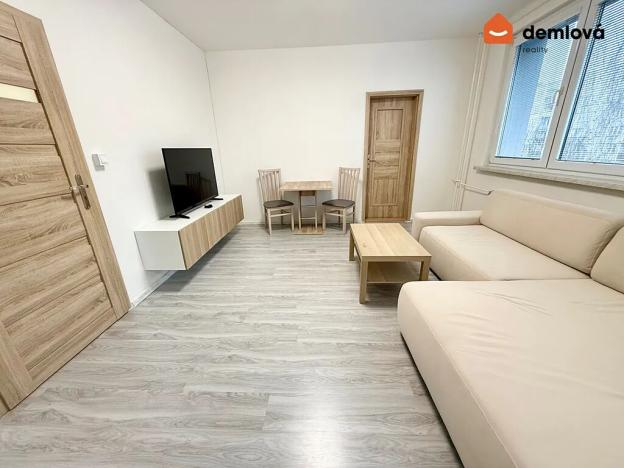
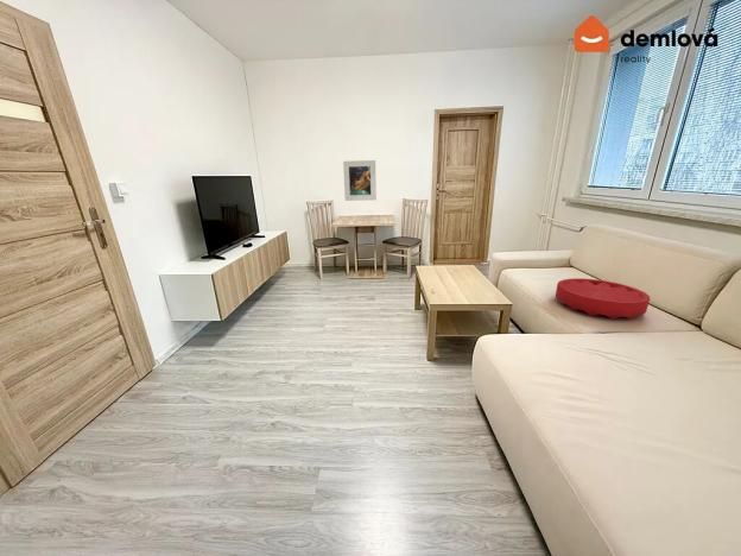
+ cushion (597, 297)
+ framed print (360, 181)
